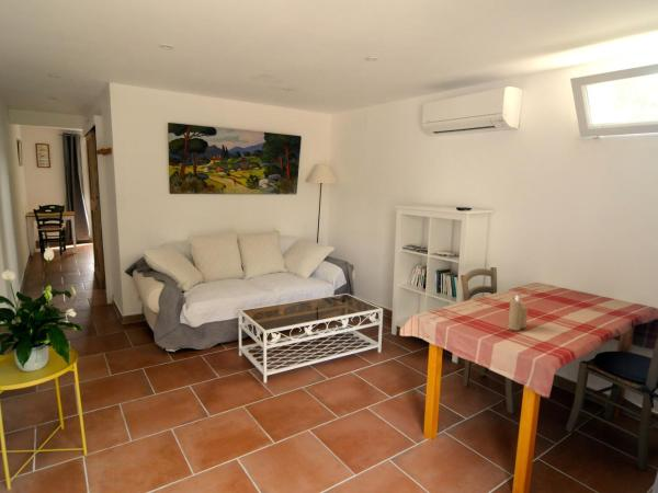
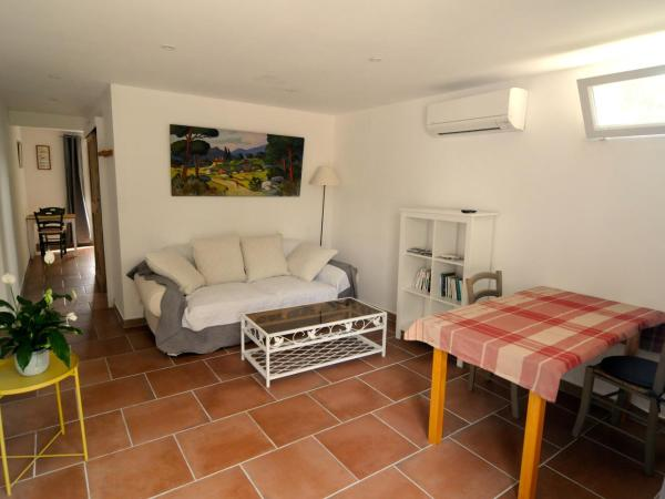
- candle (518, 310)
